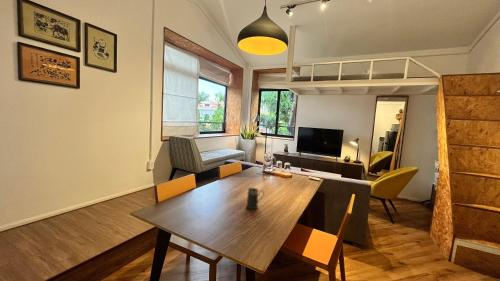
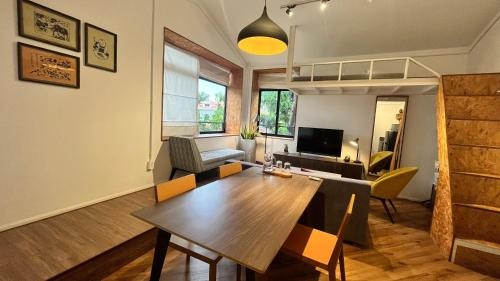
- mug (255, 198)
